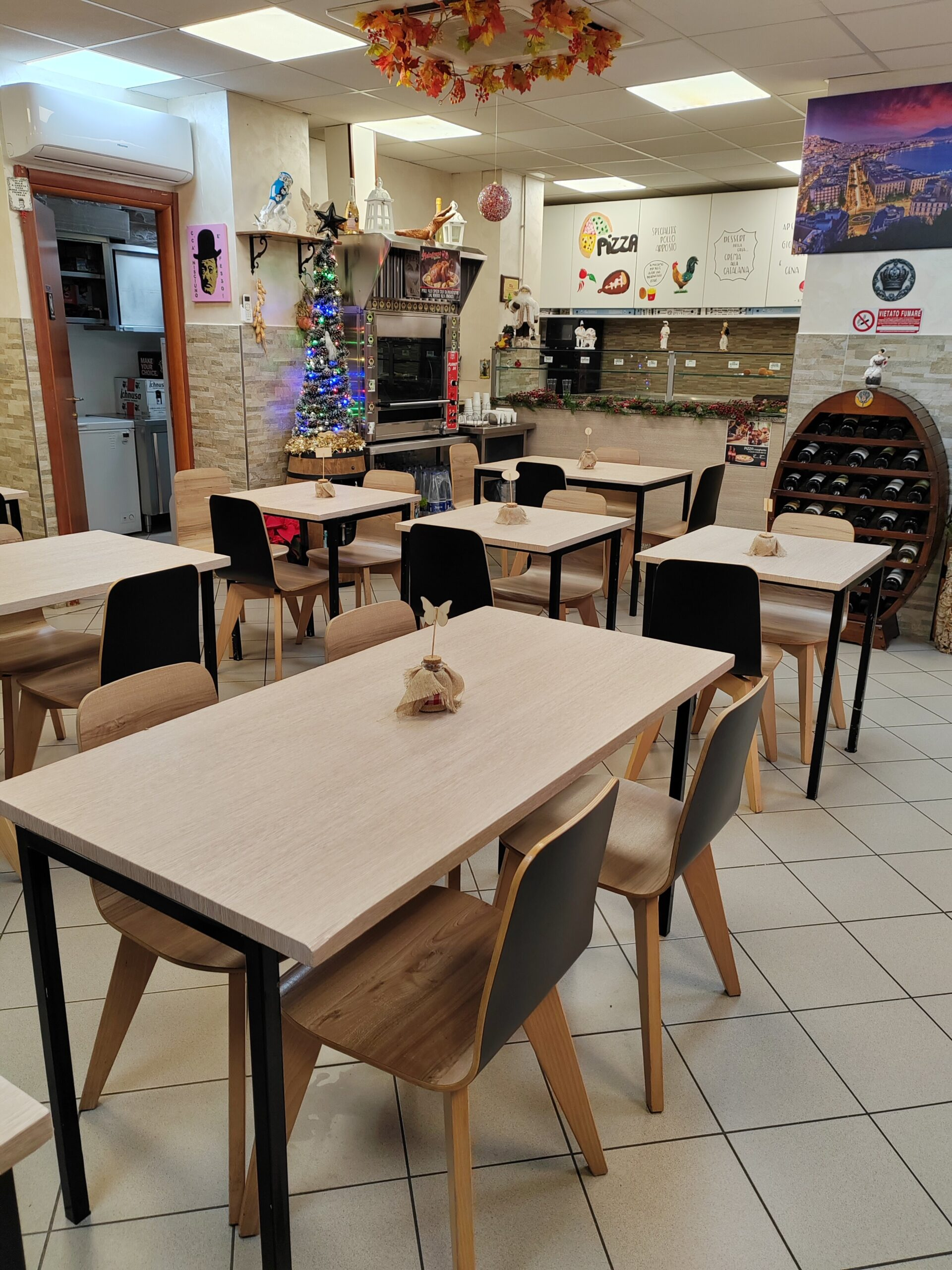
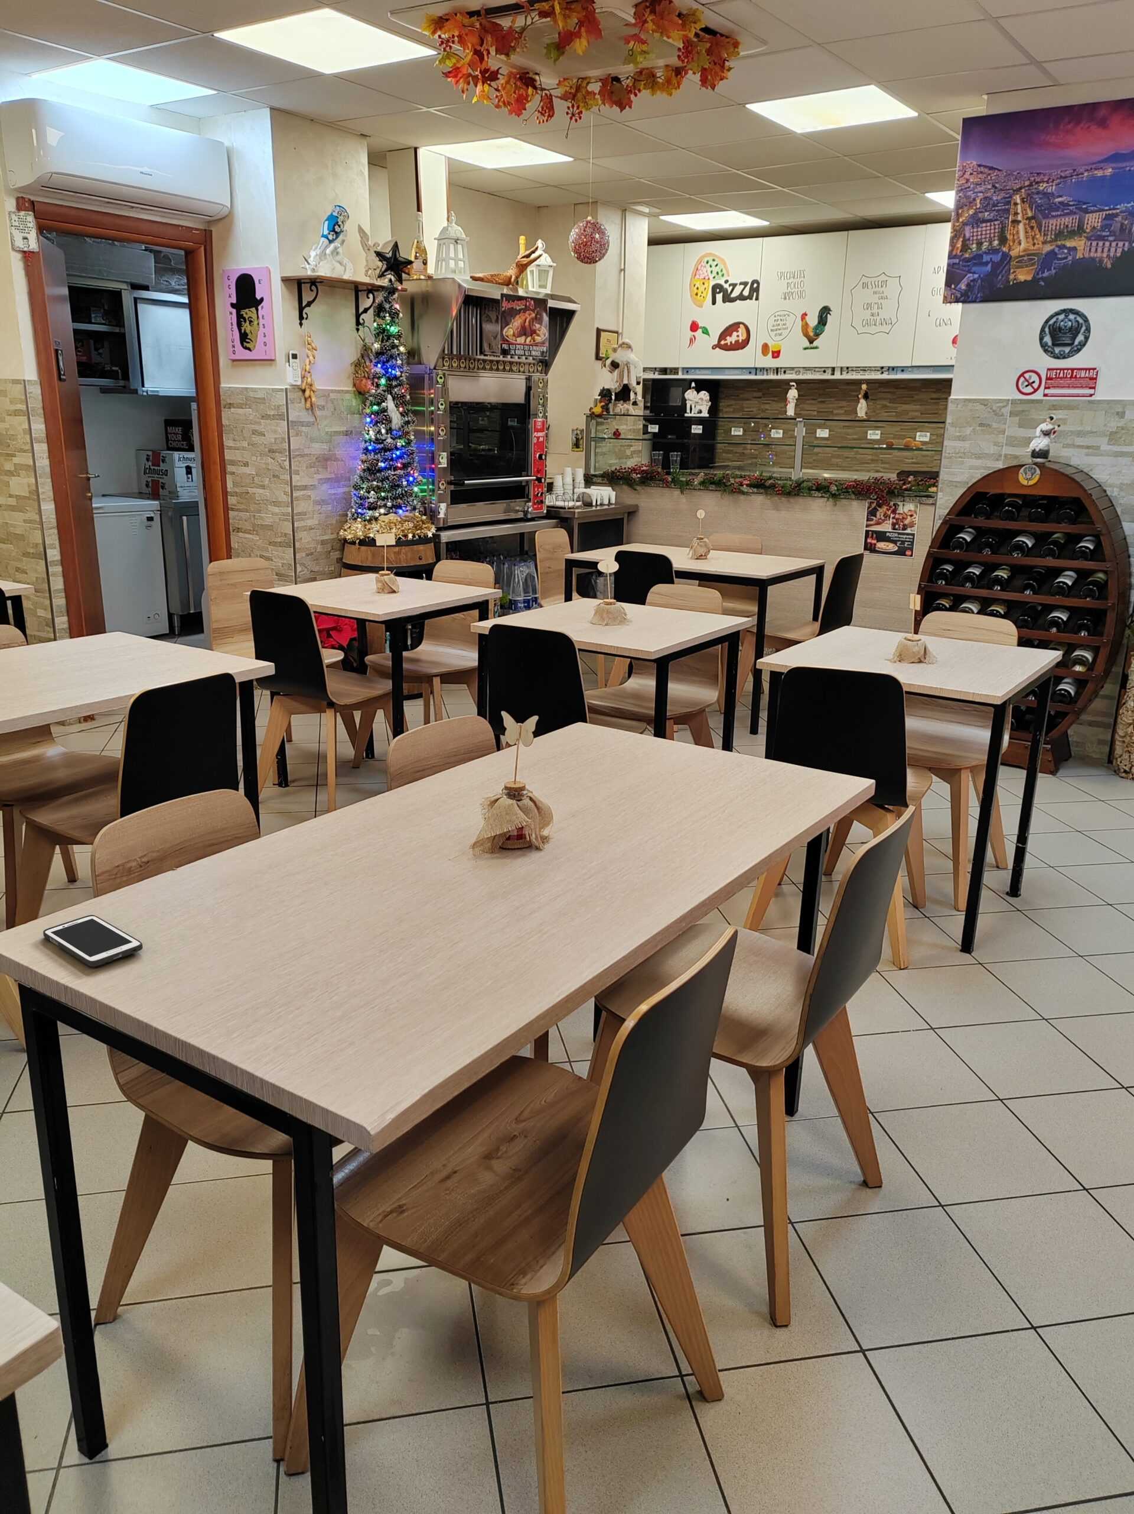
+ cell phone (92, 939)
